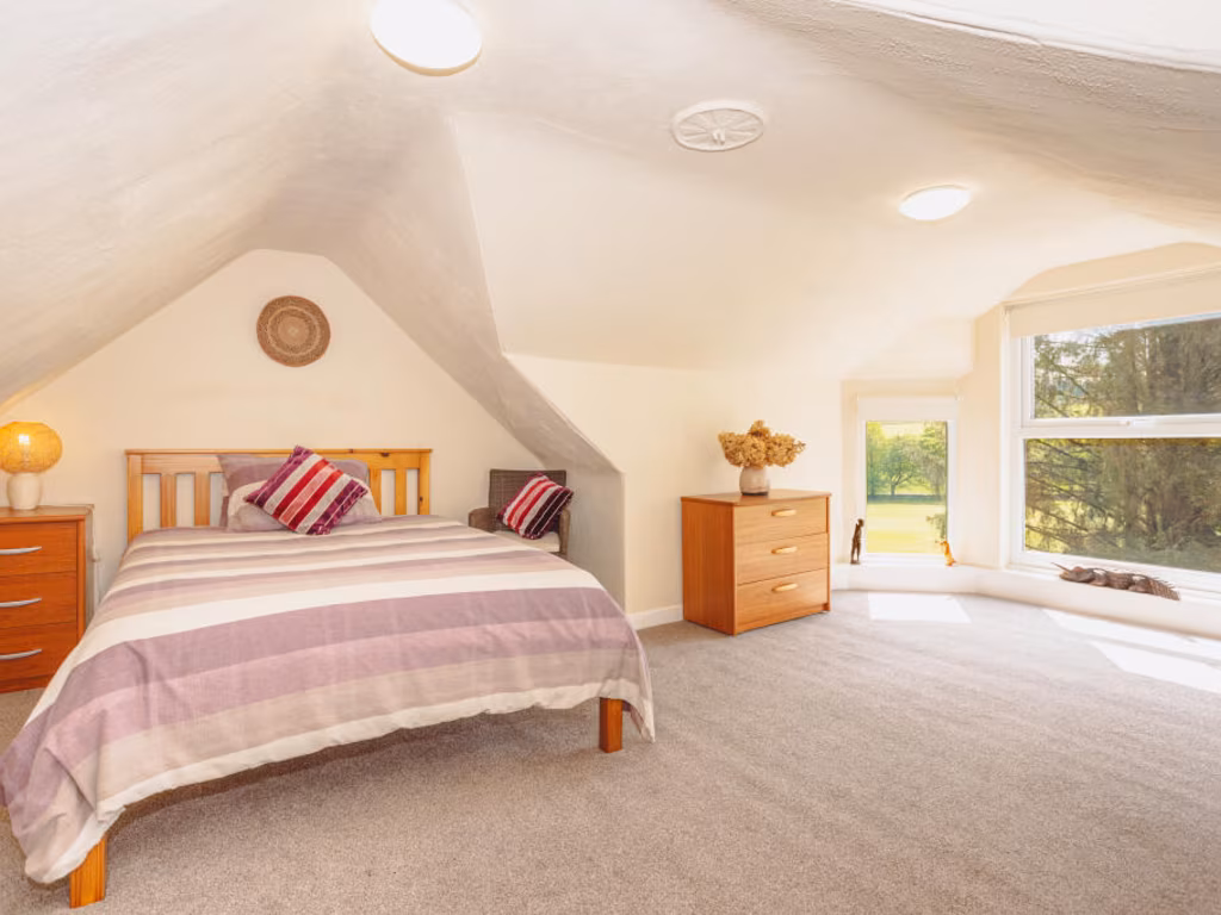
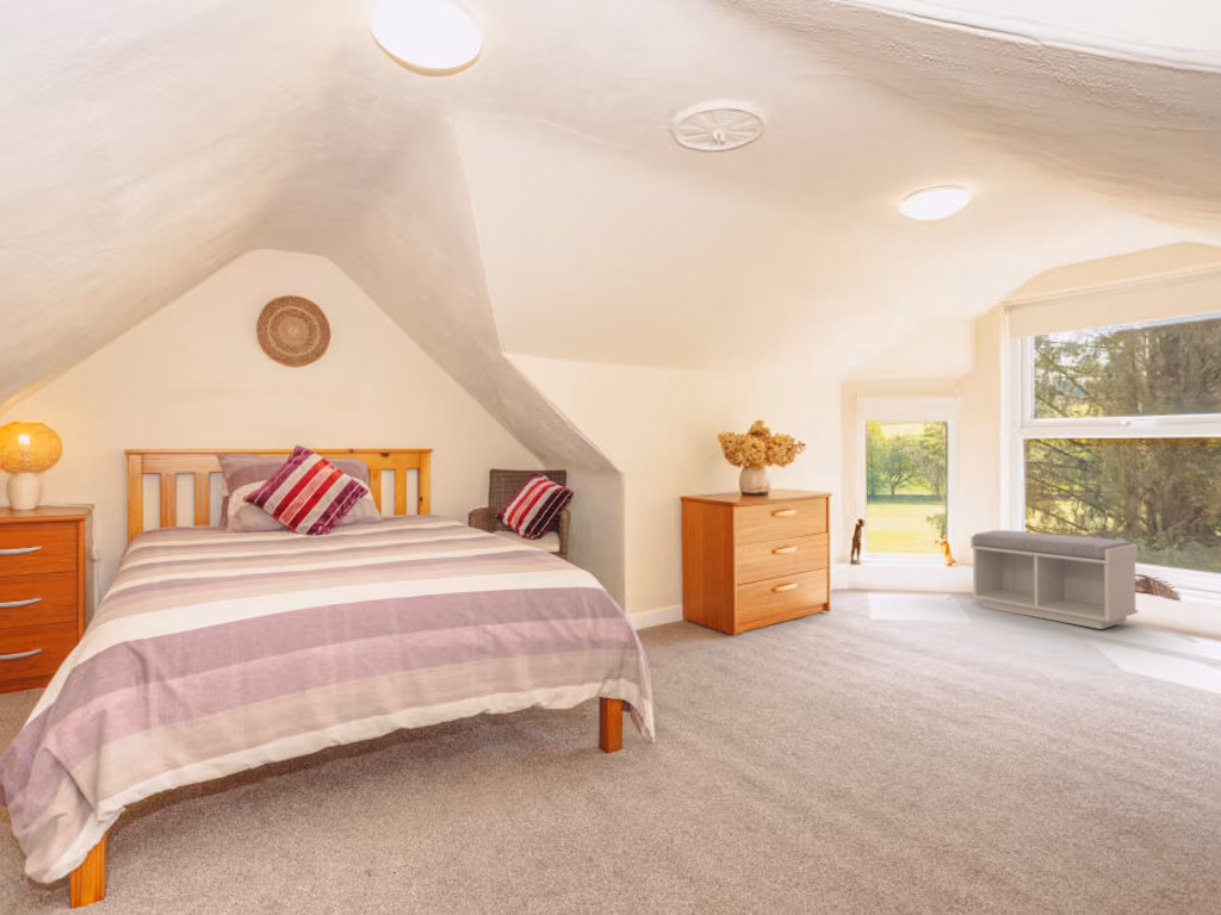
+ bench (1048, 574)
